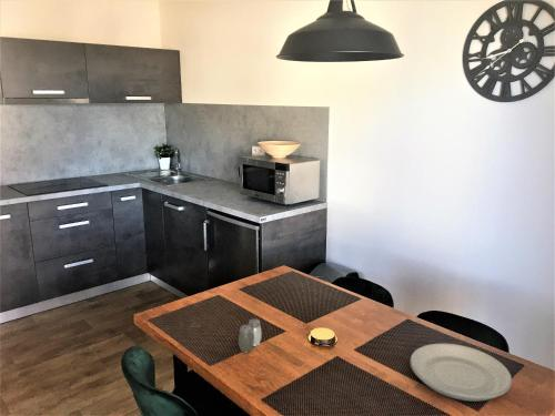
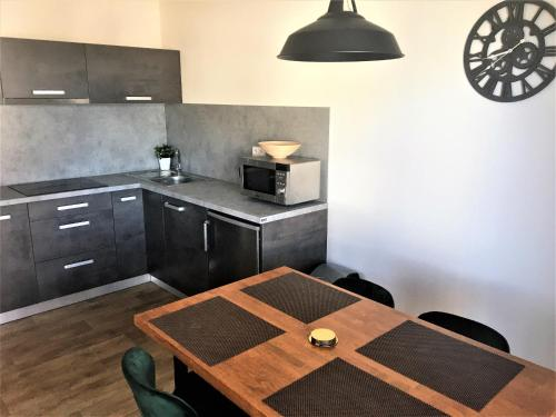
- salt and pepper shaker (250, 335)
- plate (458, 373)
